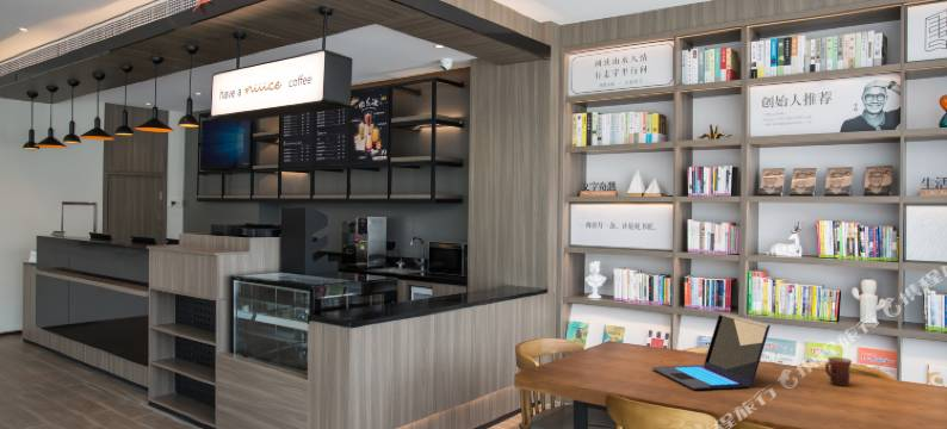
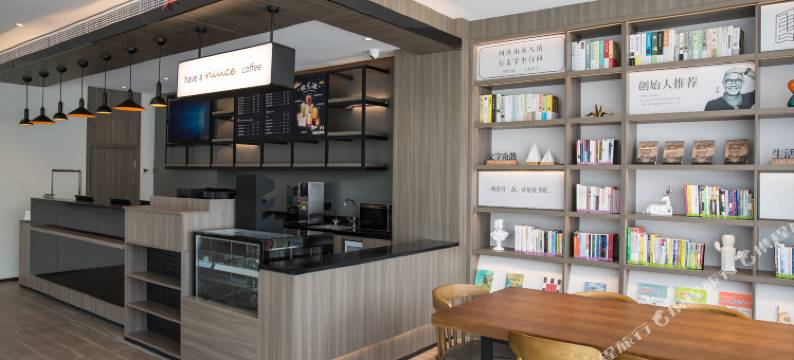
- mug (836, 372)
- laptop (708, 348)
